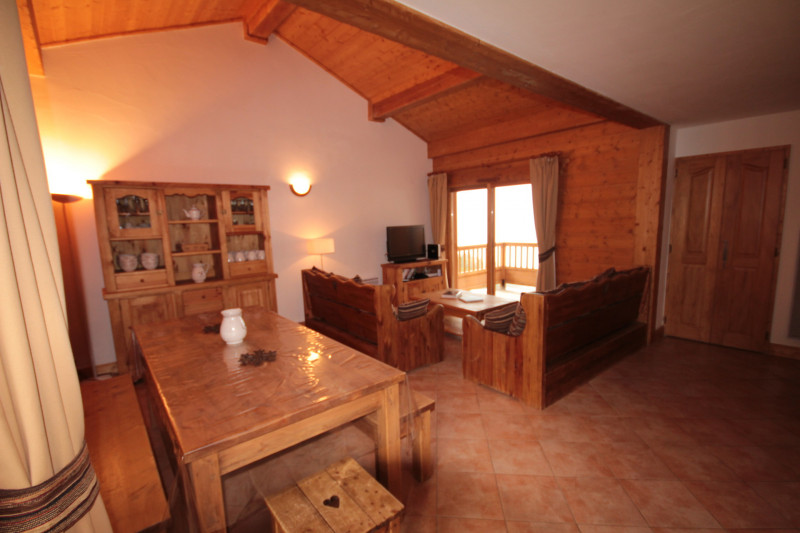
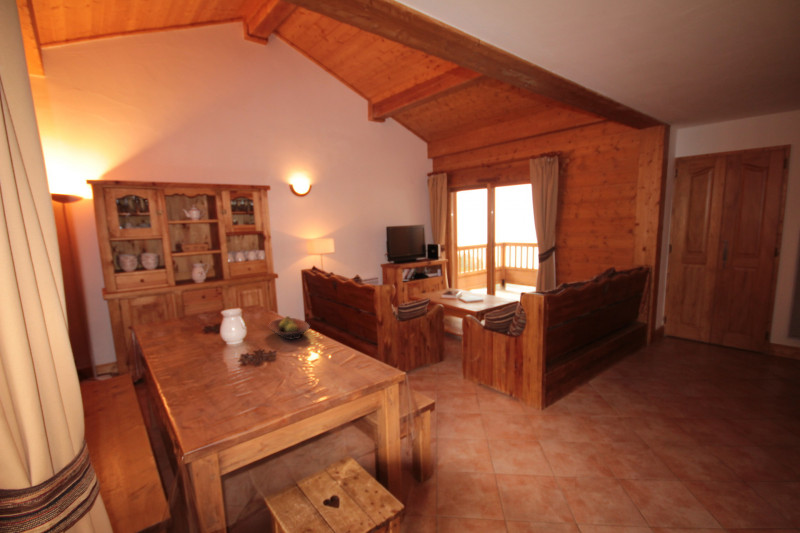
+ fruit bowl (288, 326)
